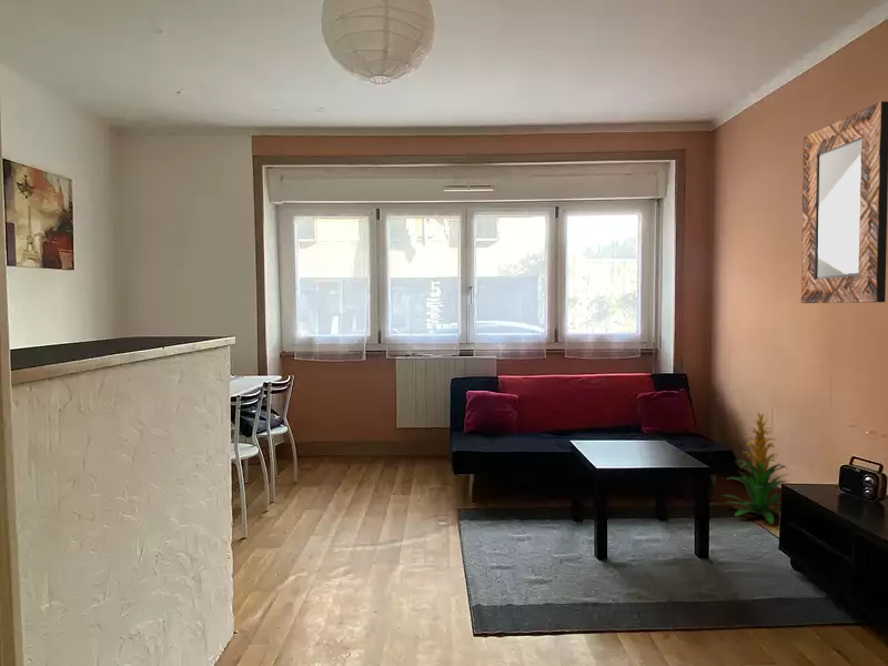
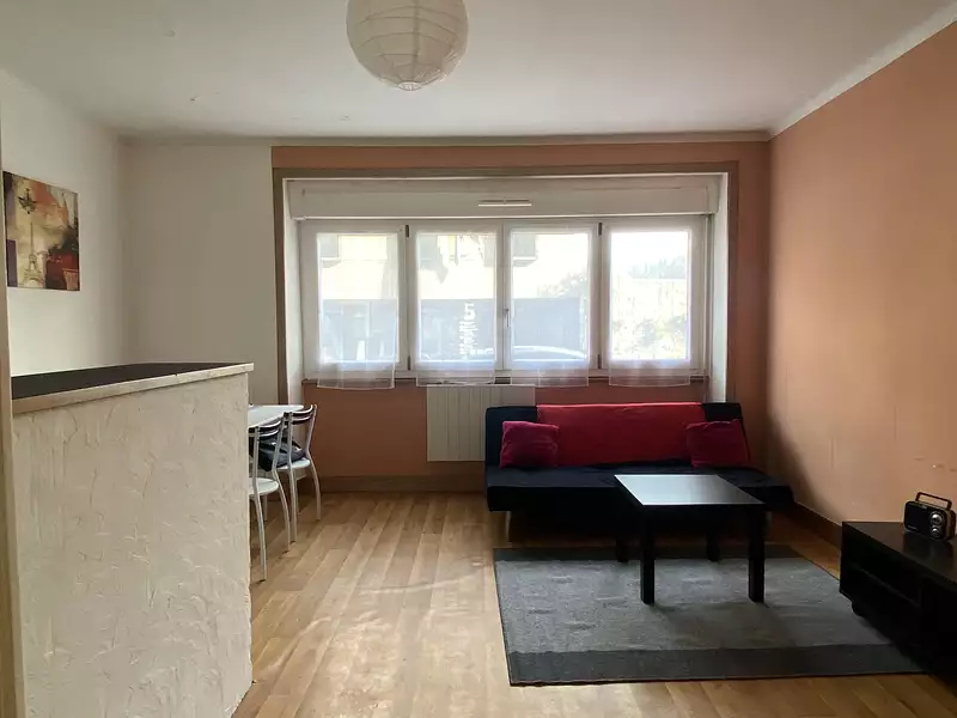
- home mirror (840, 212)
- indoor plant (760, 463)
